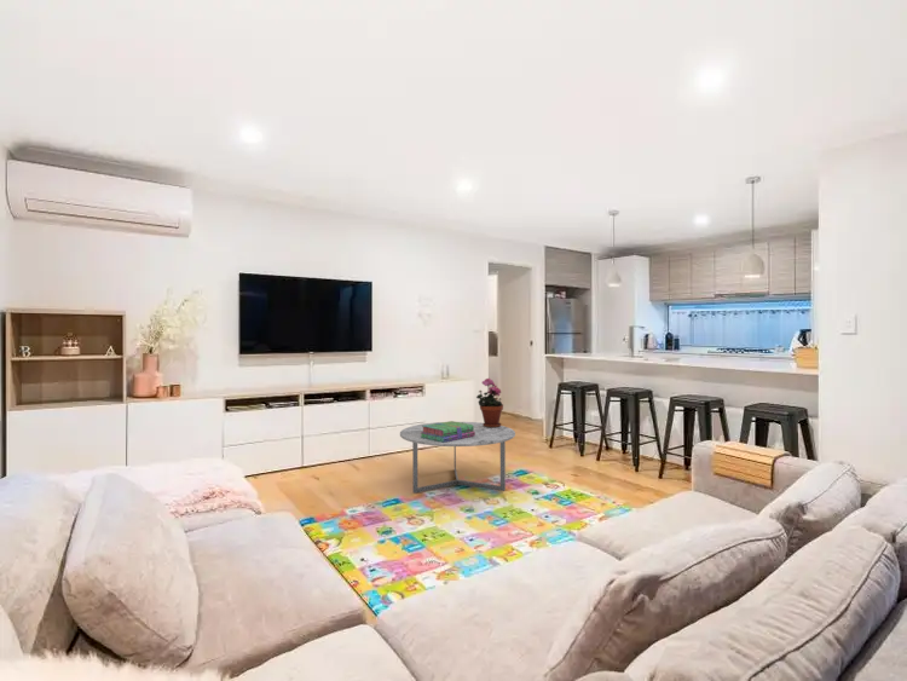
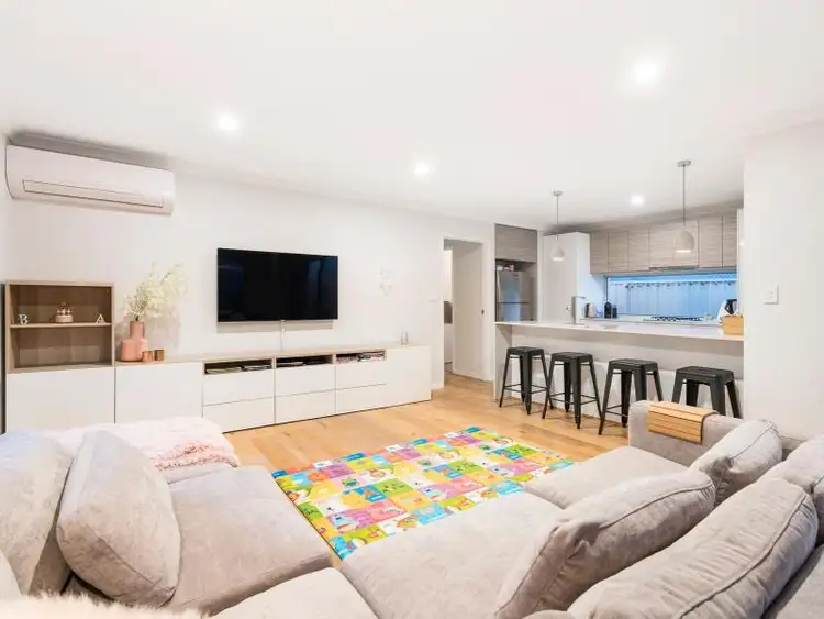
- stack of books (447, 431)
- coffee table (455, 457)
- potted plant (490, 402)
